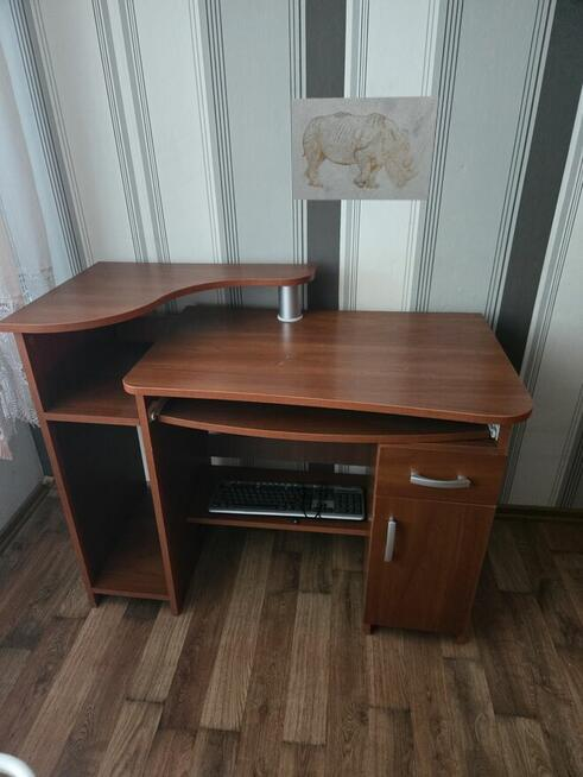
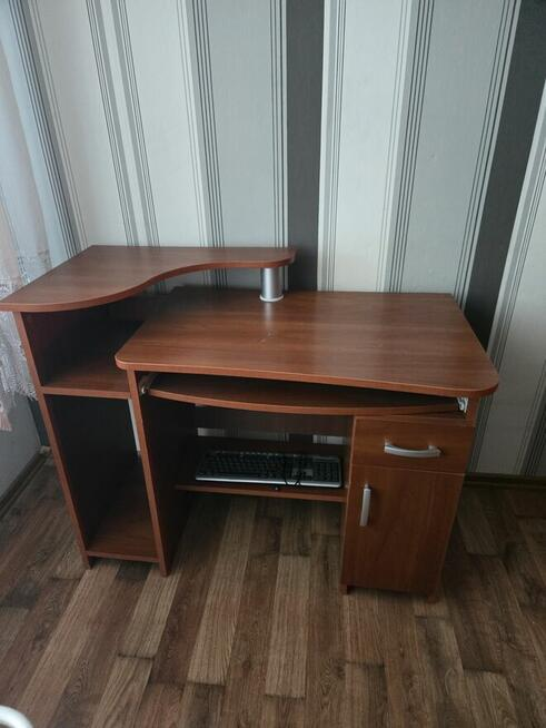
- wall art (361, 150)
